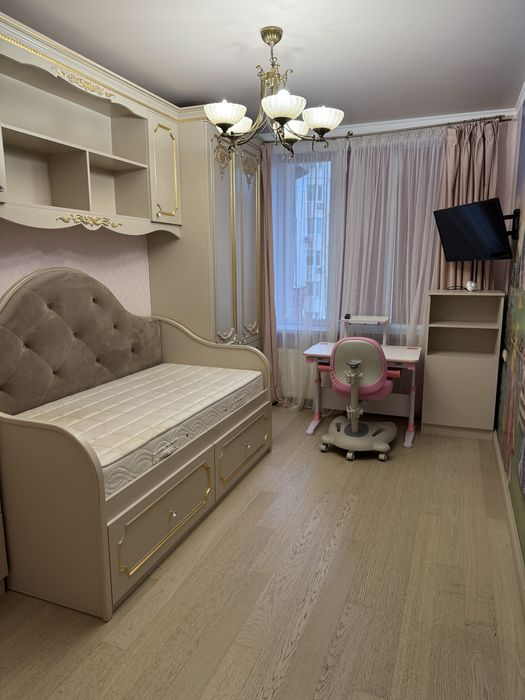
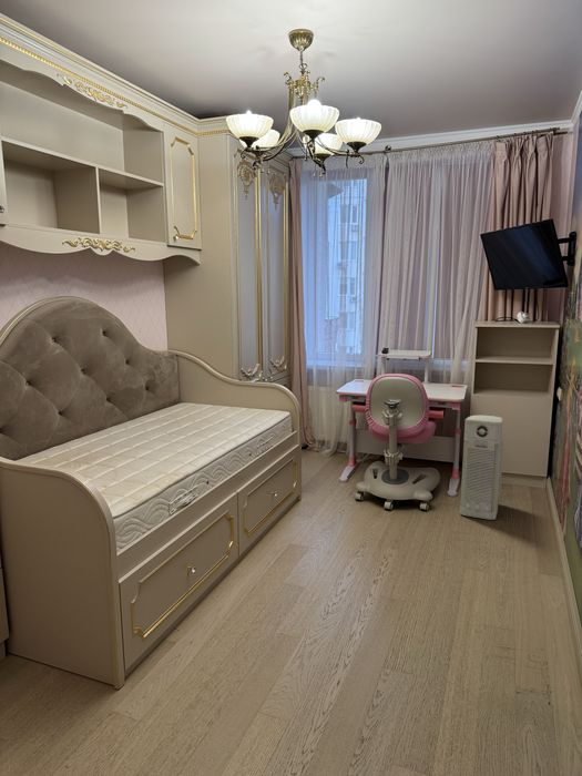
+ air purifier (482, 463)
